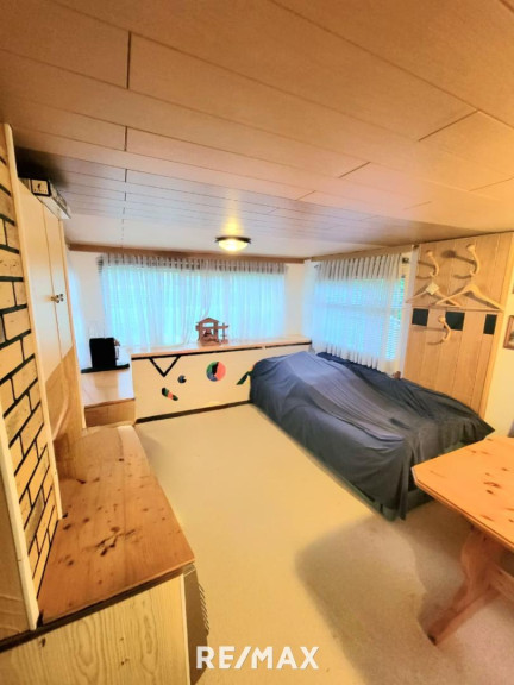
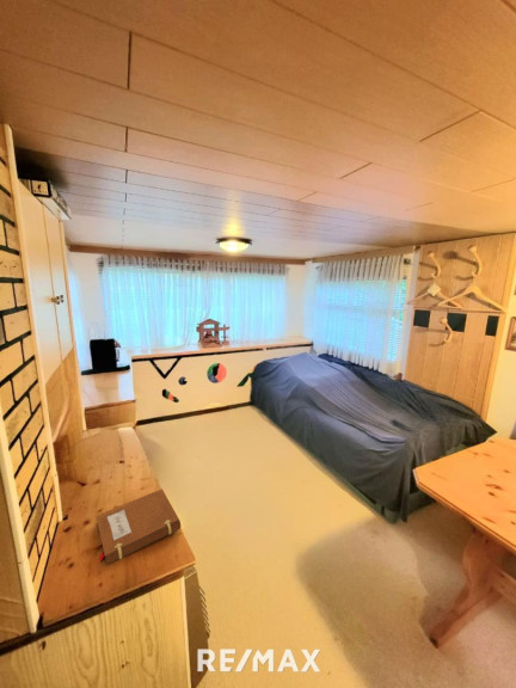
+ notebook (136, 523)
